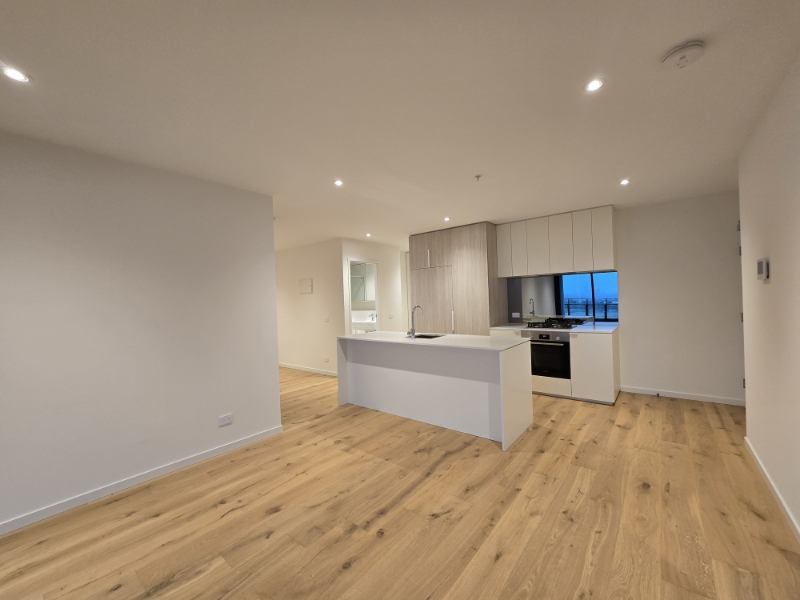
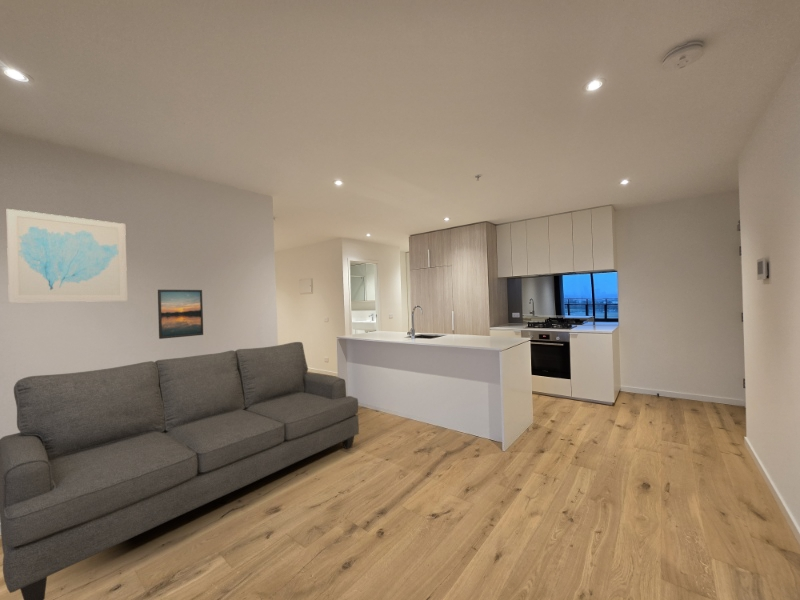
+ wall art (72, 259)
+ sofa (217, 419)
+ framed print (181, 313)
